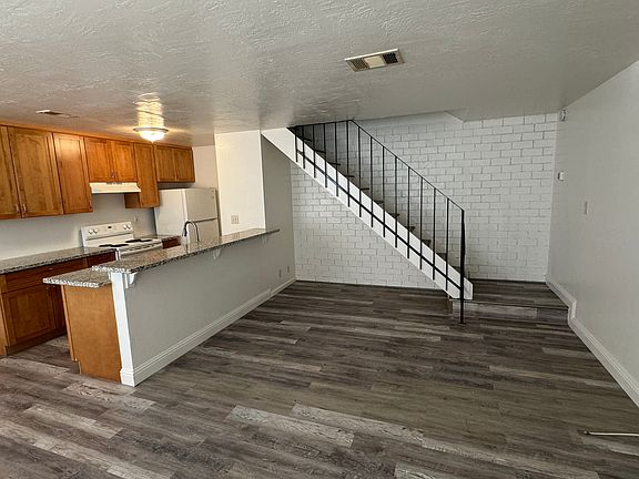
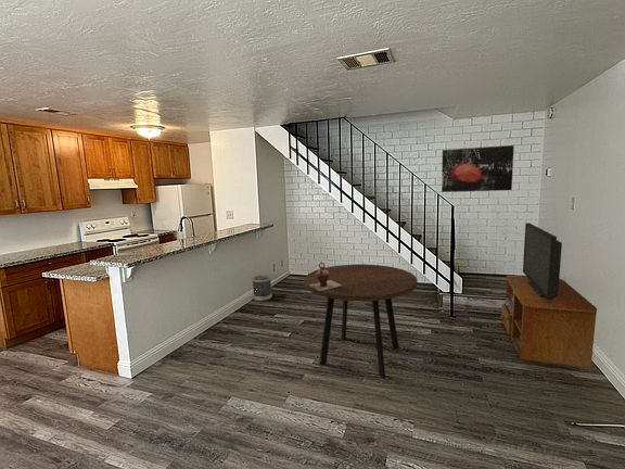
+ ceramic jug (324, 274)
+ wastebasket (262, 288)
+ tv stand (540, 286)
+ dining table (346, 317)
+ wall art (475, 169)
